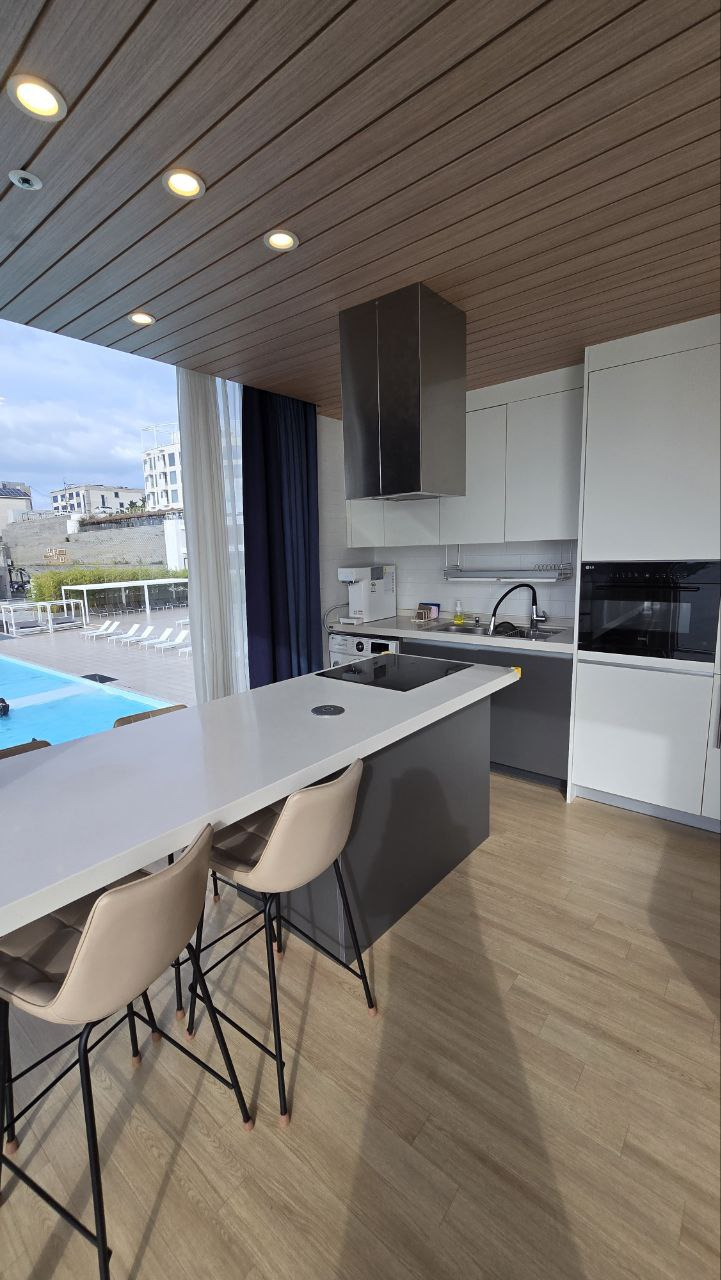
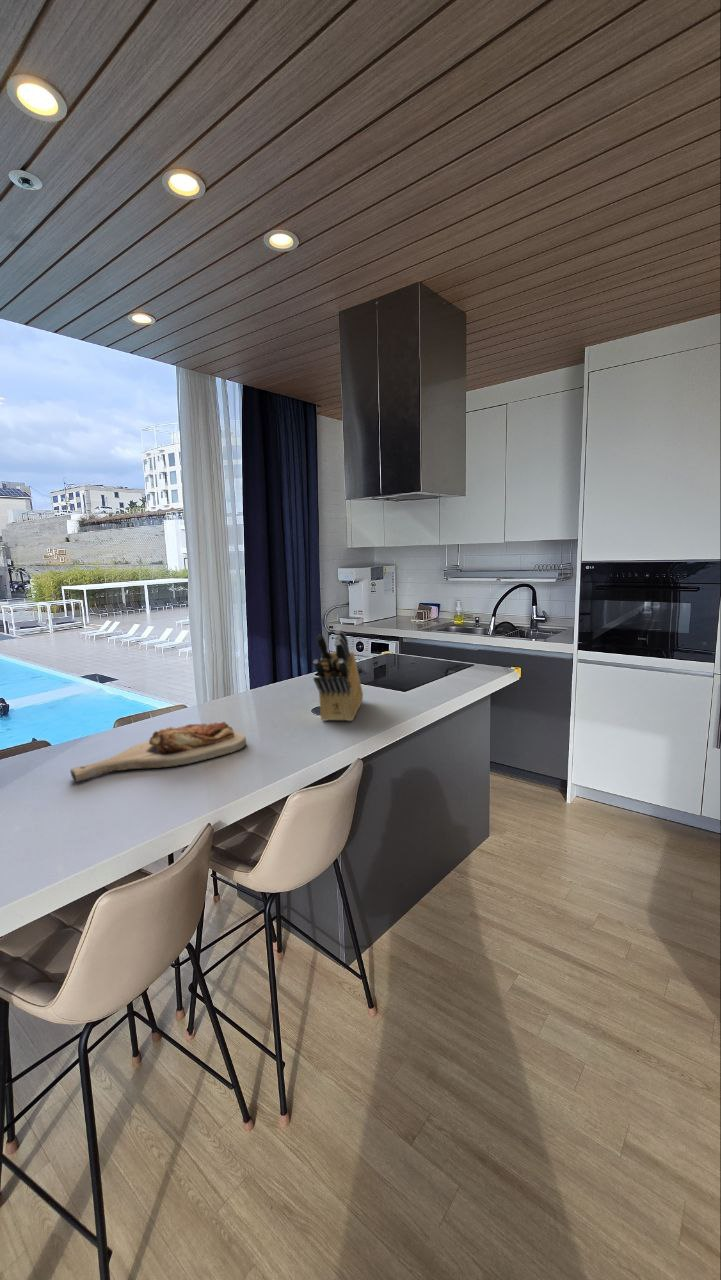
+ knife block (339, 670)
+ cutting board (164, 744)
